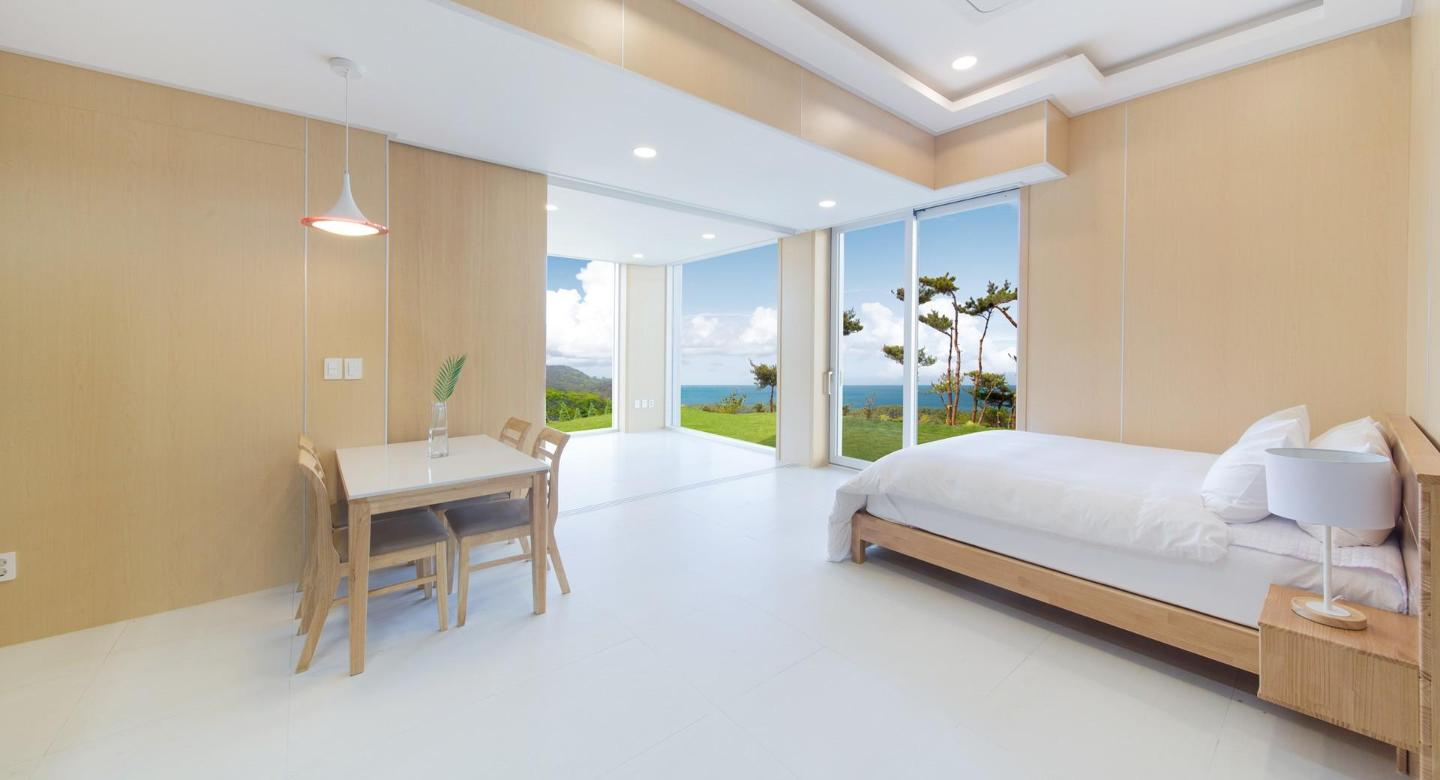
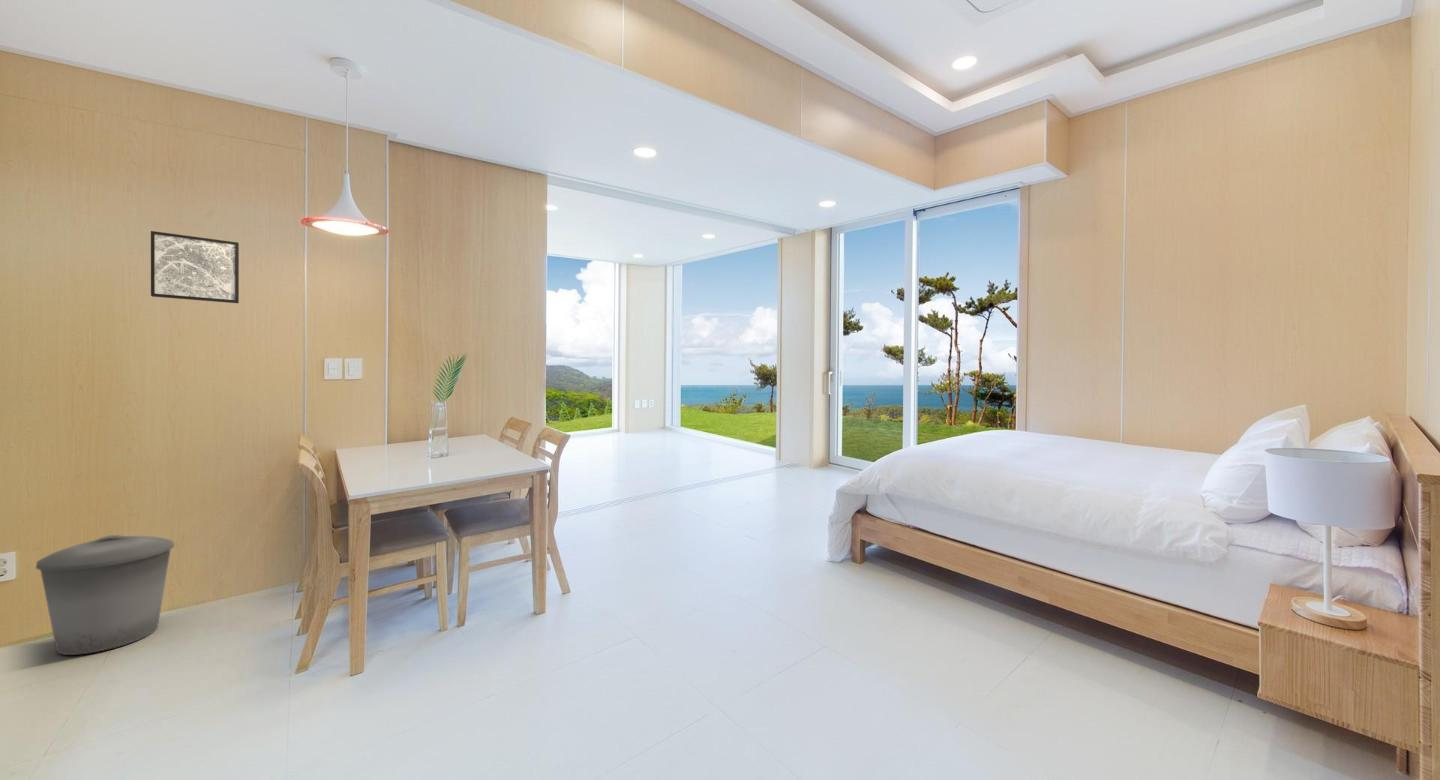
+ wall art (196, 268)
+ trash can (109, 587)
